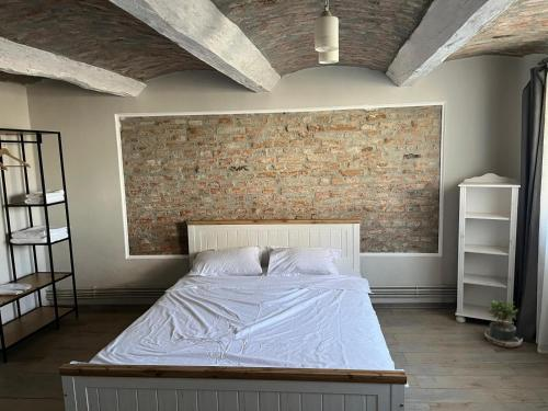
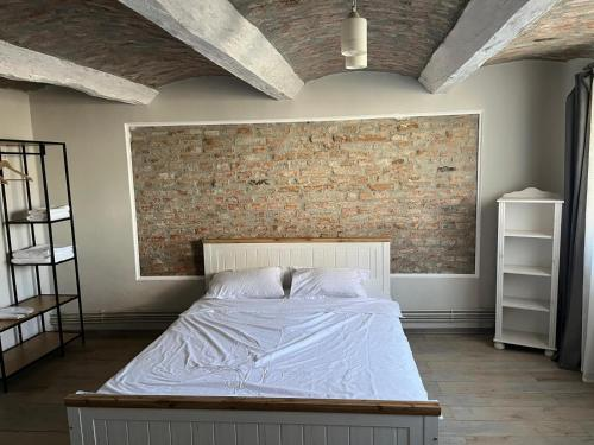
- potted plant (499, 319)
